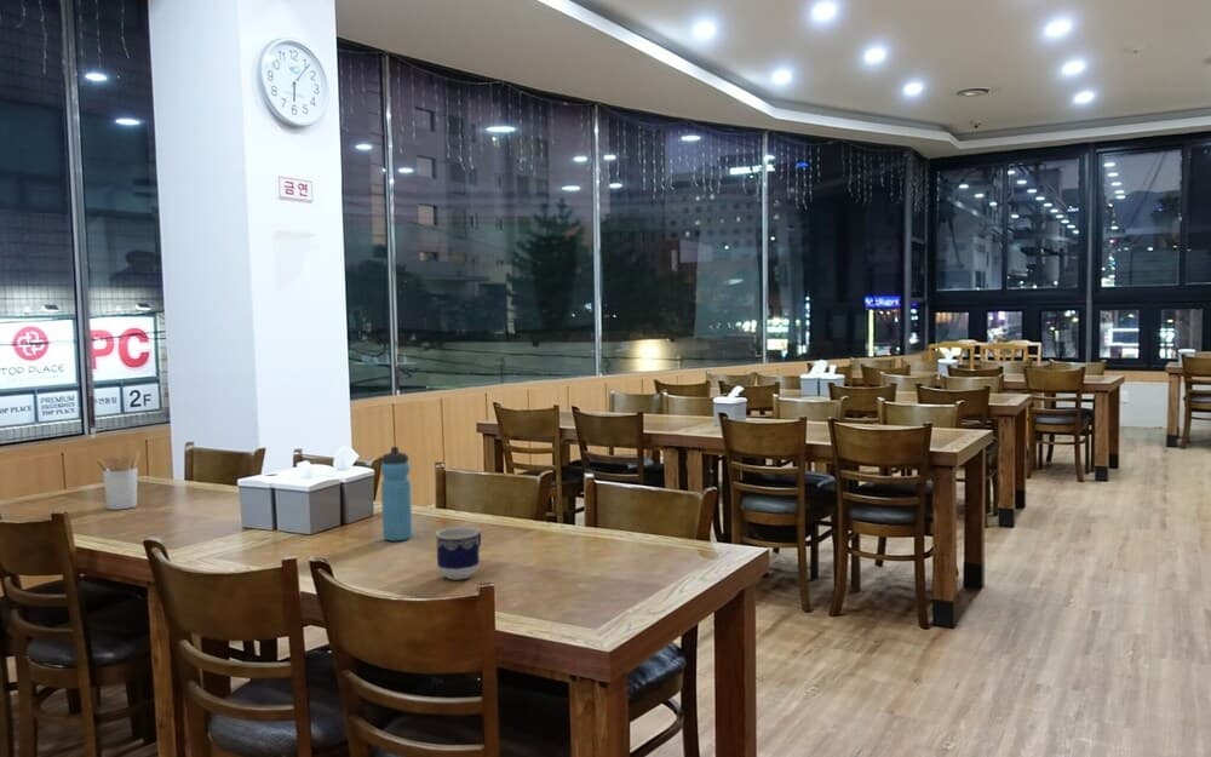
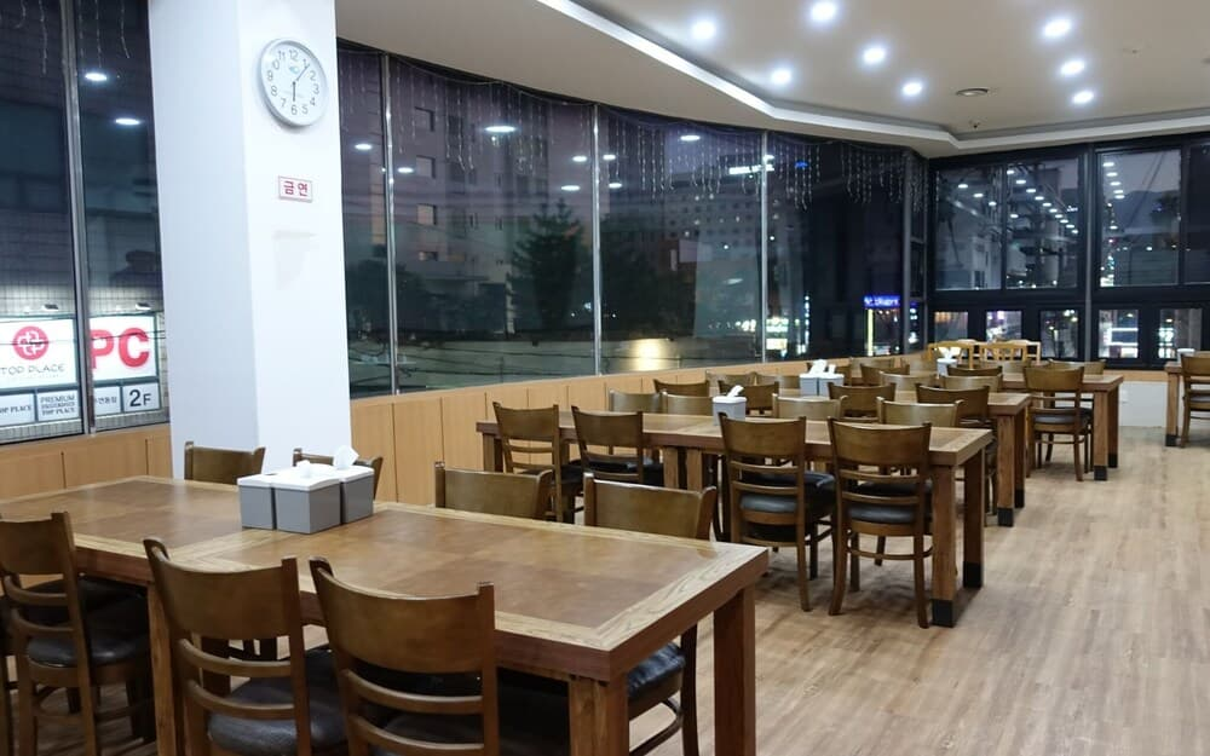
- water bottle (396, 492)
- cup (461, 552)
- utensil holder (120, 480)
